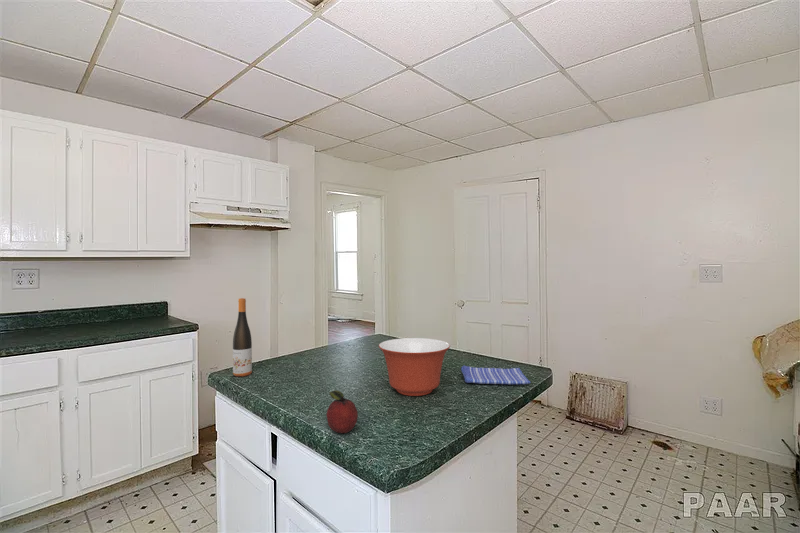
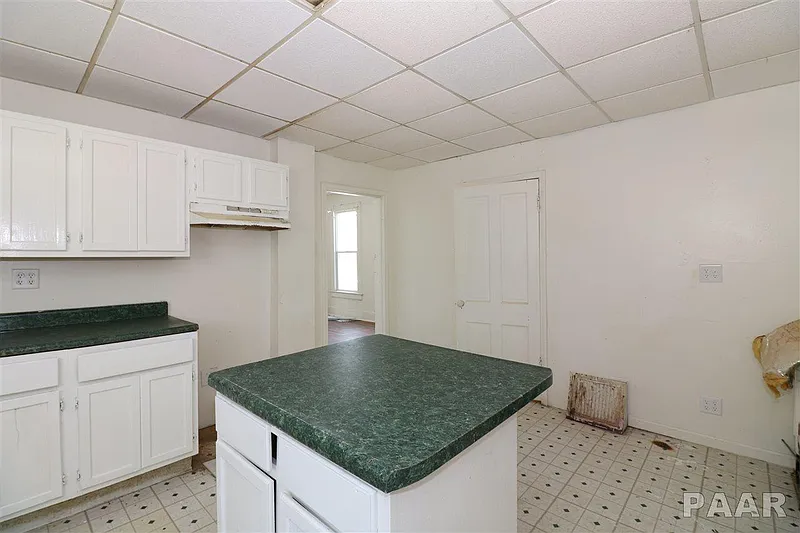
- wine bottle (242, 336)
- fruit (341, 411)
- dish towel (493, 374)
- mixing bowl (414, 367)
